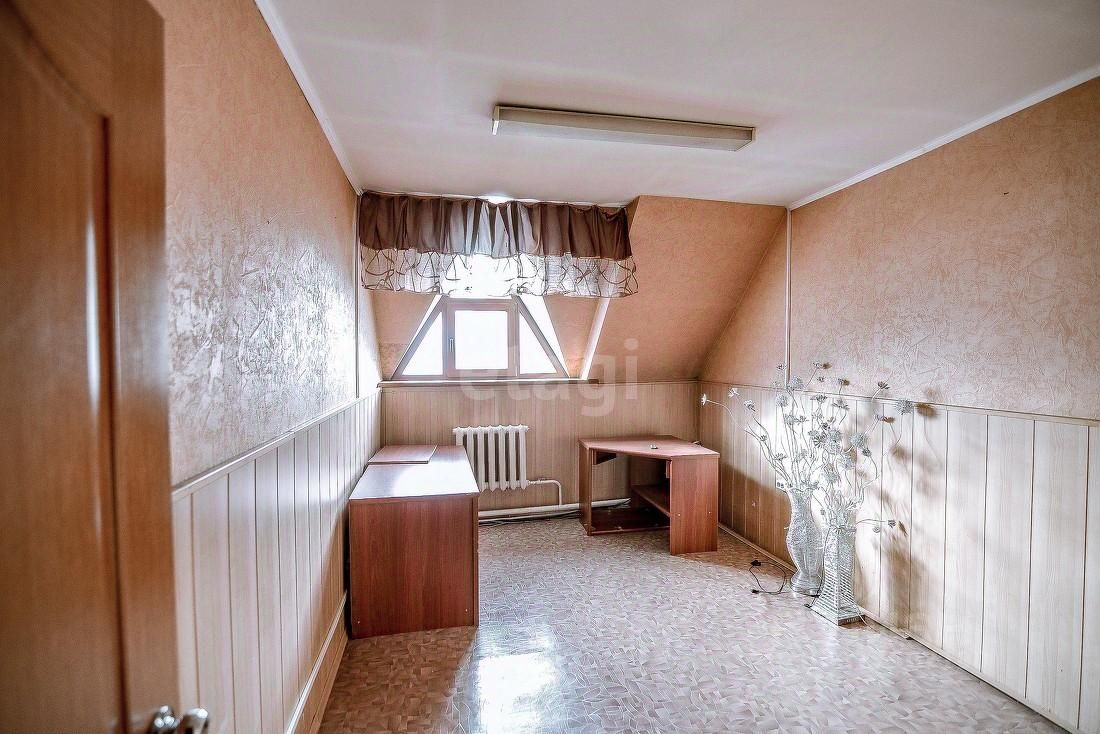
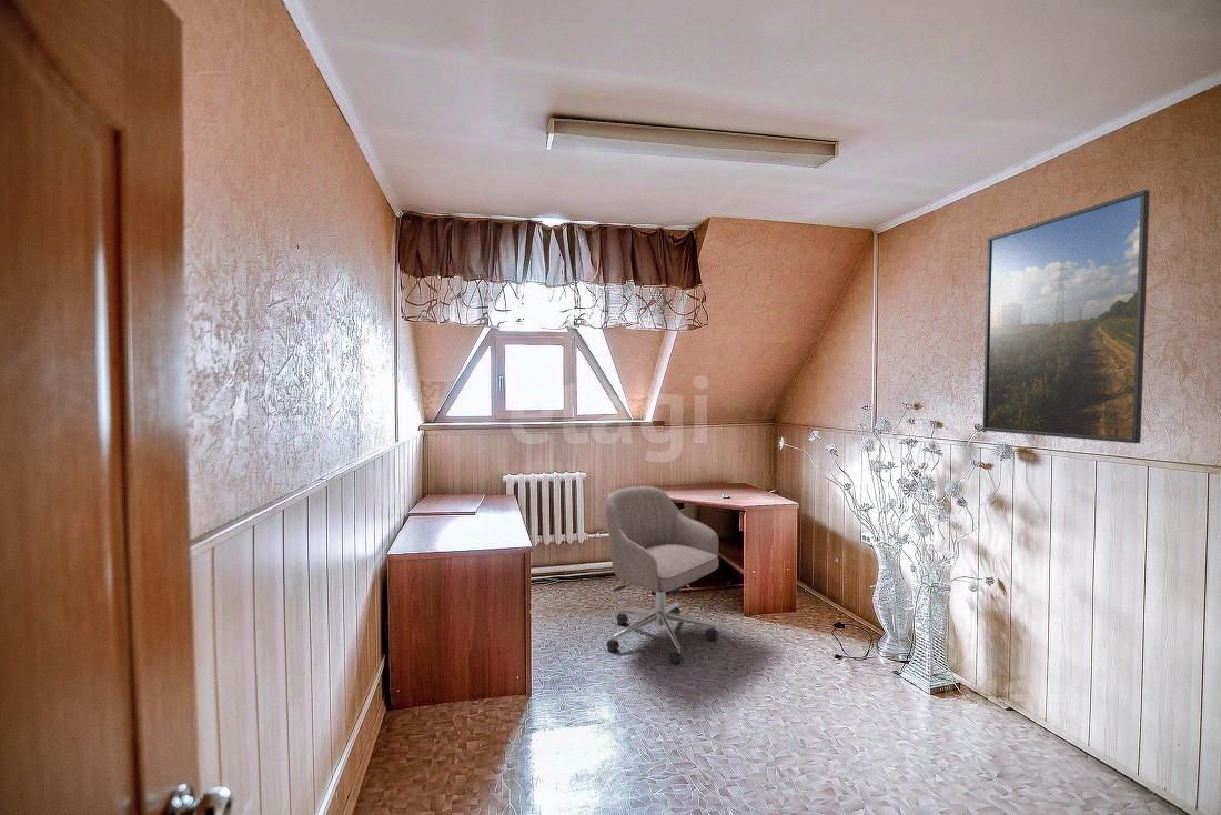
+ chair (656, 565)
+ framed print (1053, 328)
